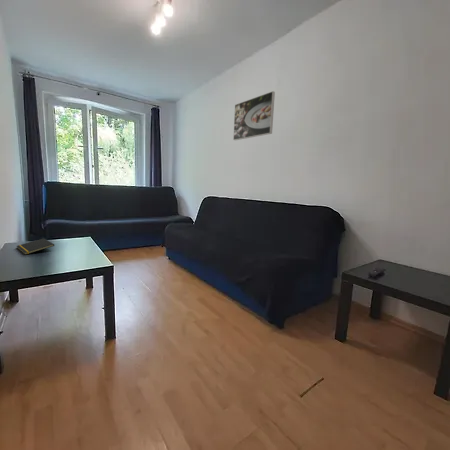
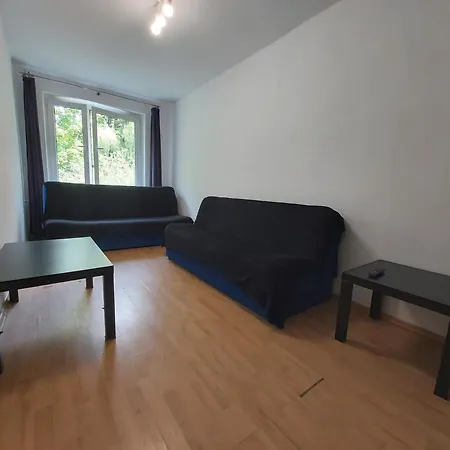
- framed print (252, 118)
- notepad (35, 245)
